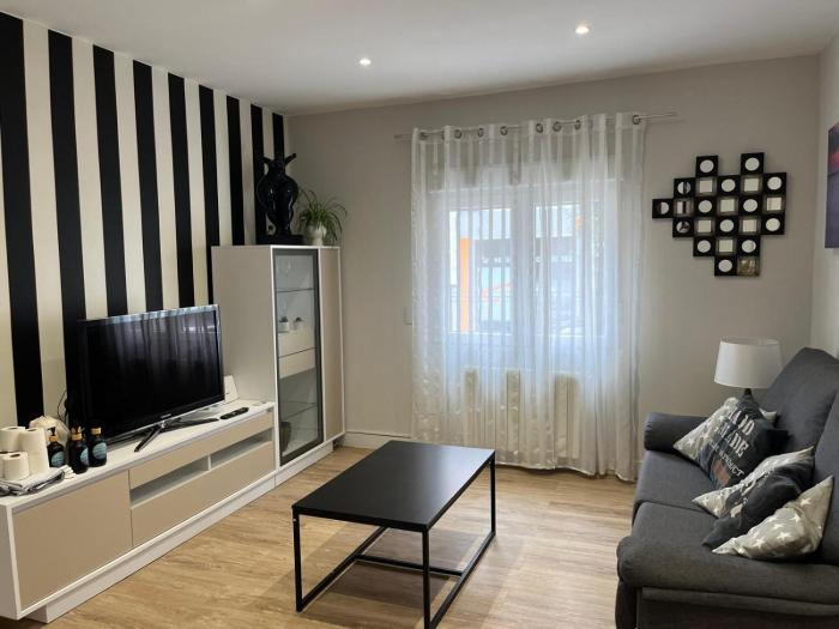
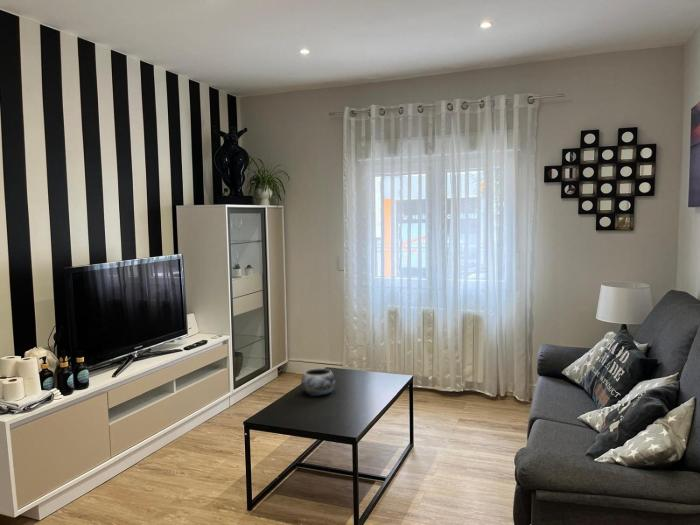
+ decorative bowl (318, 381)
